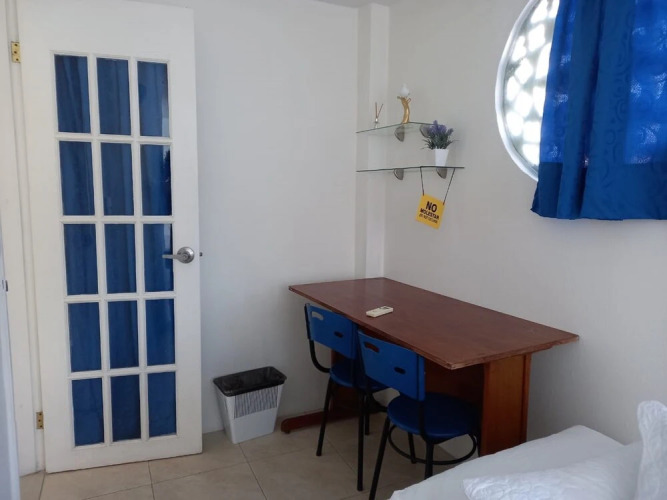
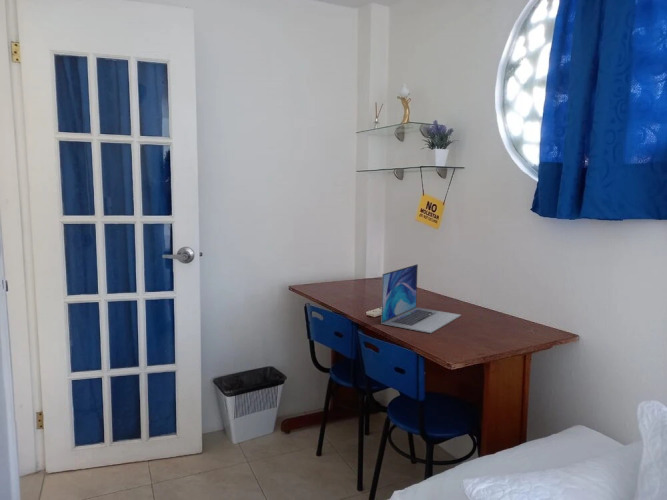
+ laptop (416, 295)
